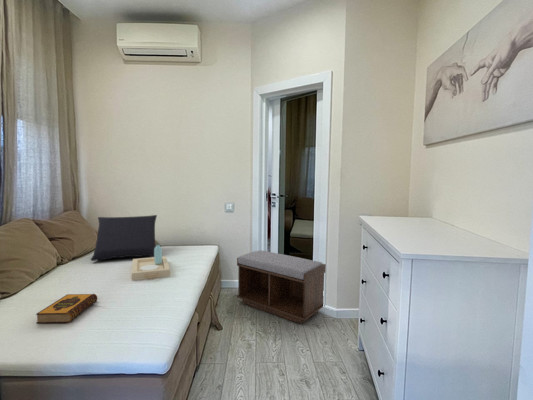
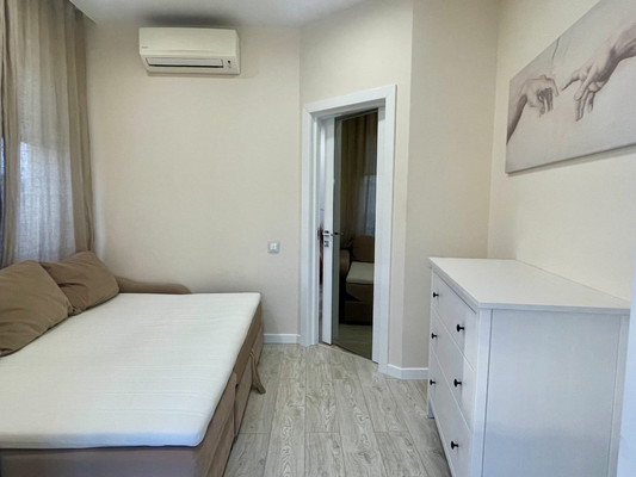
- serving tray (150, 258)
- hardback book (69, 307)
- bench (279, 282)
- cushion (127, 236)
